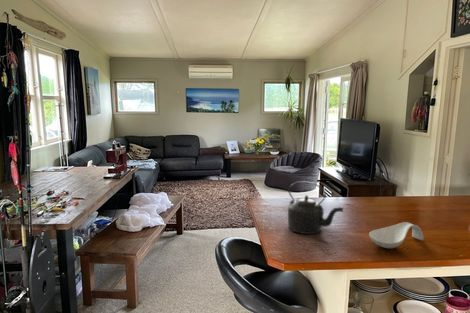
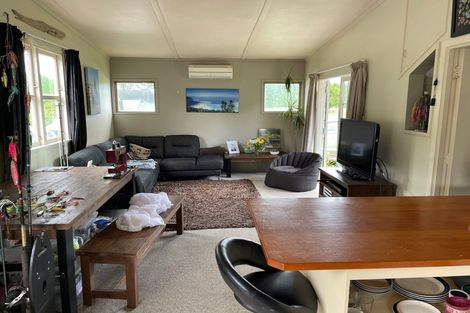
- kettle (314, 206)
- spoon rest (397, 234)
